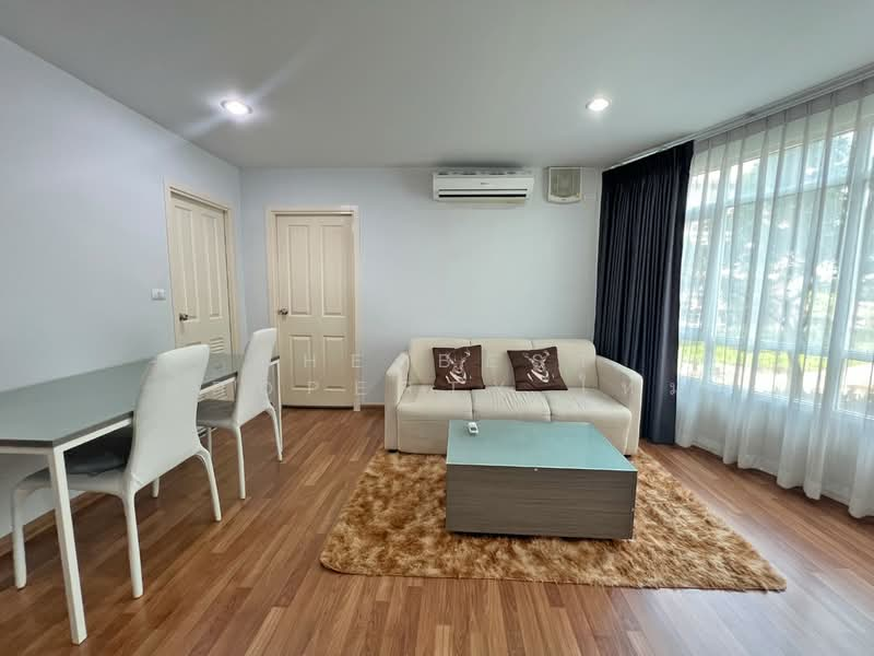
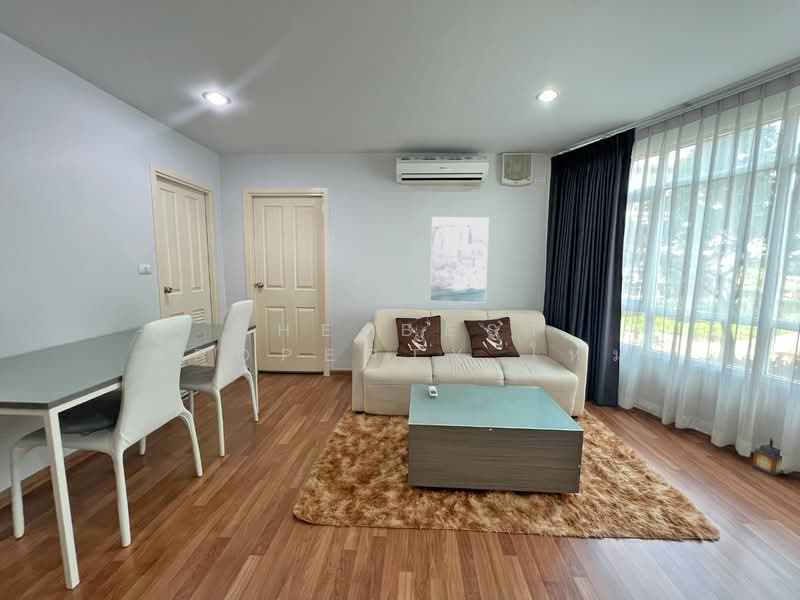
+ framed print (458, 260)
+ lantern (769, 453)
